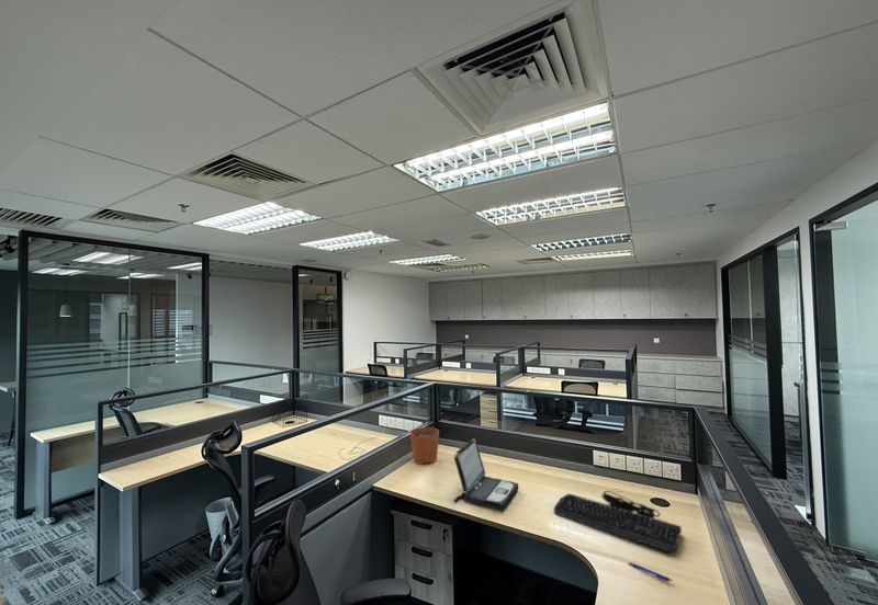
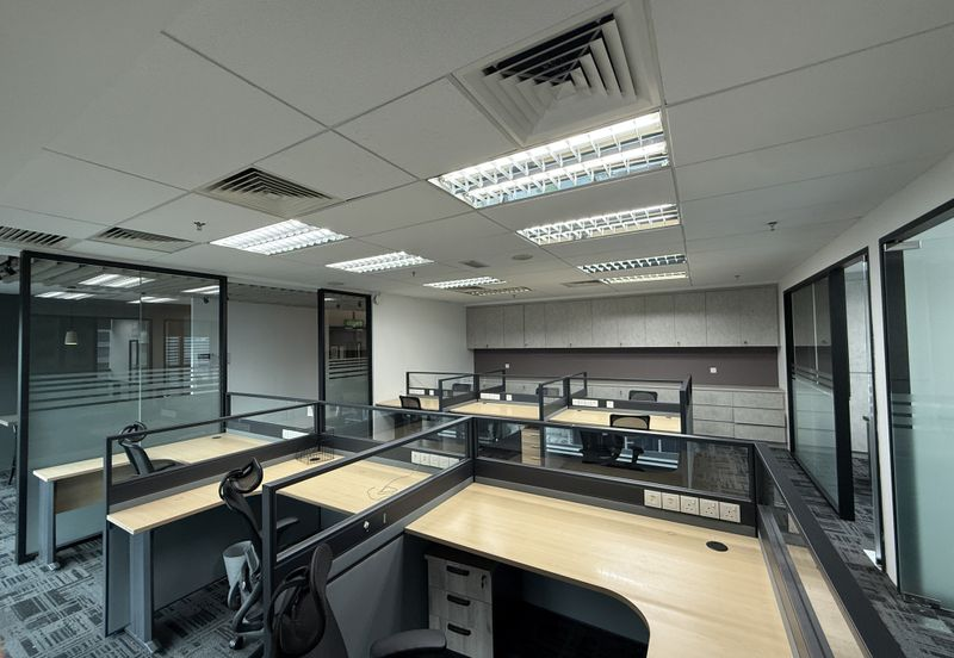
- laptop (484, 471)
- keyboard (615, 509)
- pen (649, 571)
- plant pot (425, 438)
